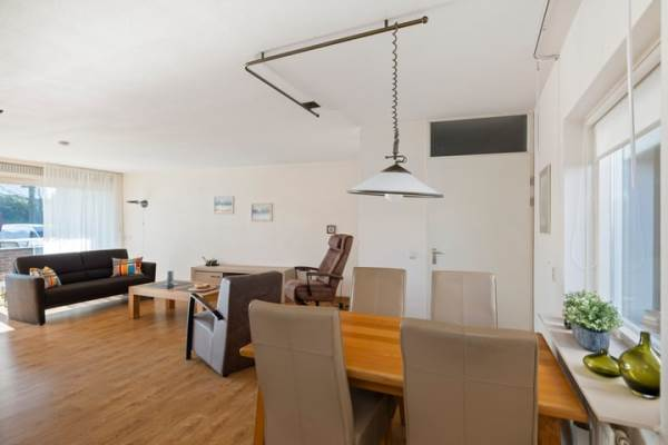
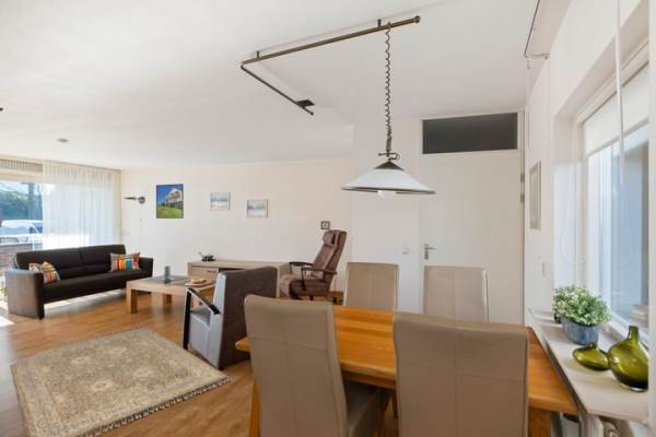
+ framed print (169, 201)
+ rug (110, 366)
